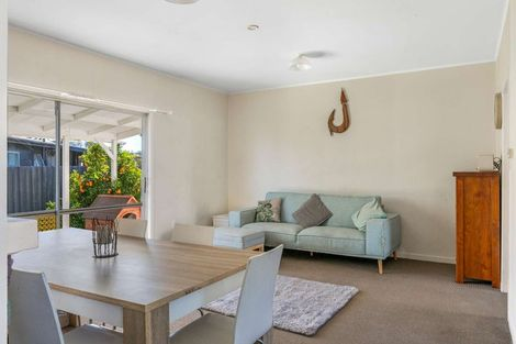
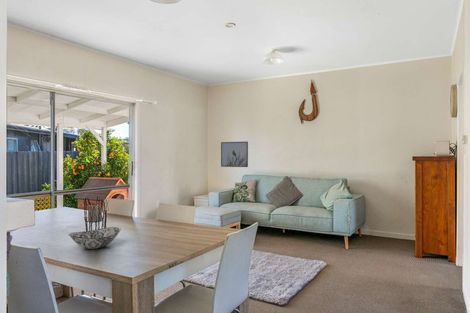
+ decorative bowl (95, 238)
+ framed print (234, 154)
